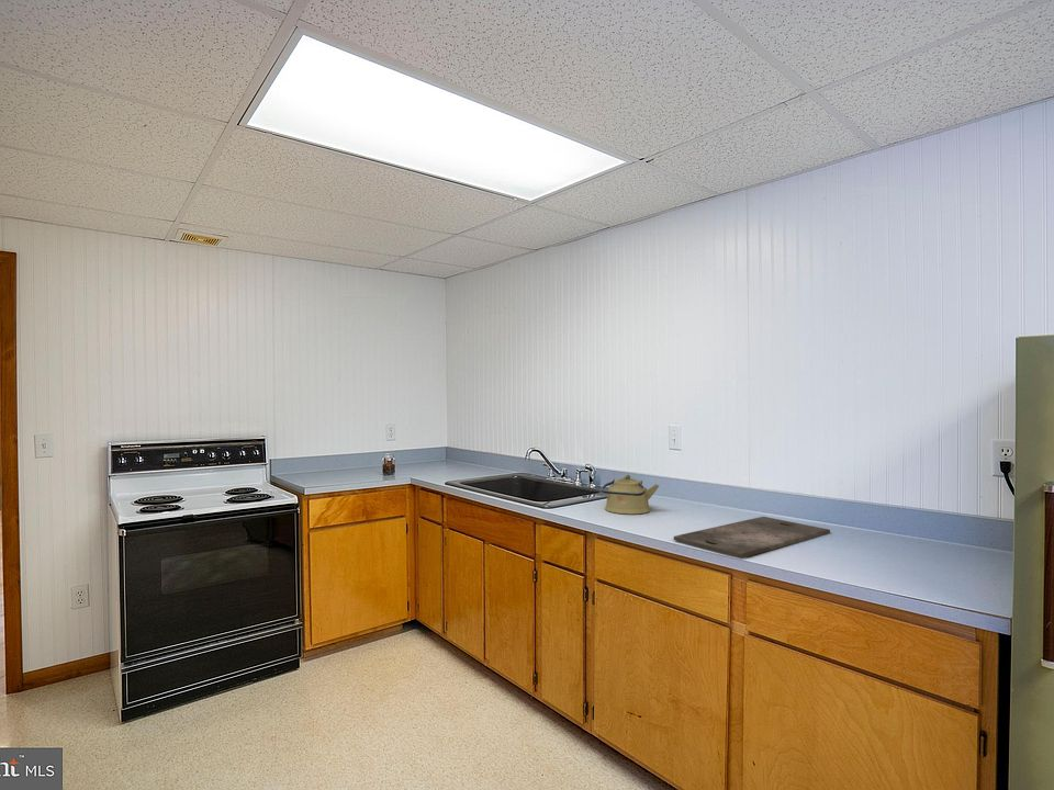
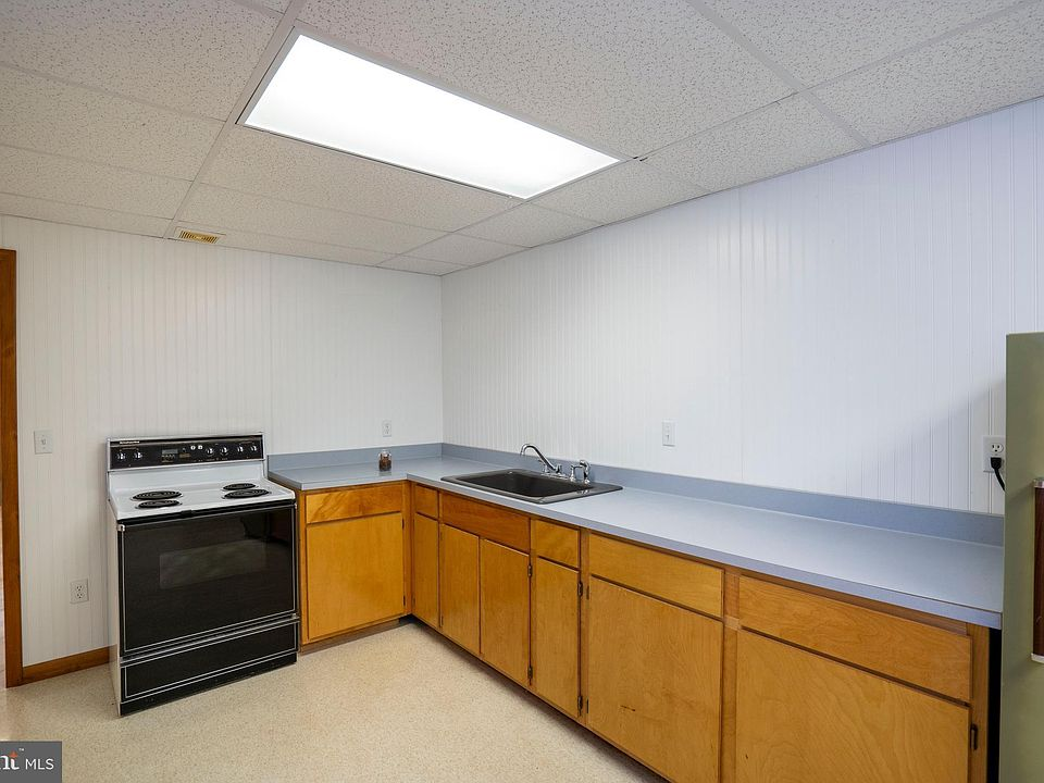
- cutting board (753, 534)
- kettle (631, 492)
